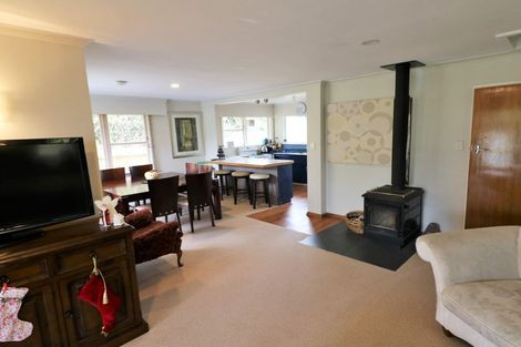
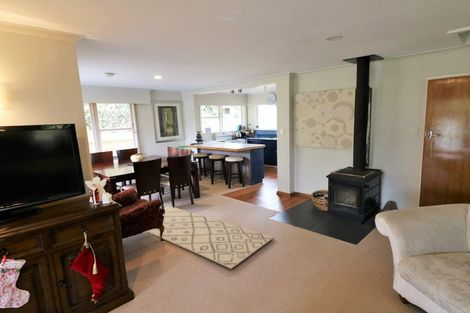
+ rug (185, 226)
